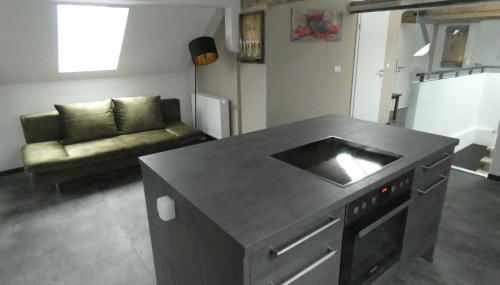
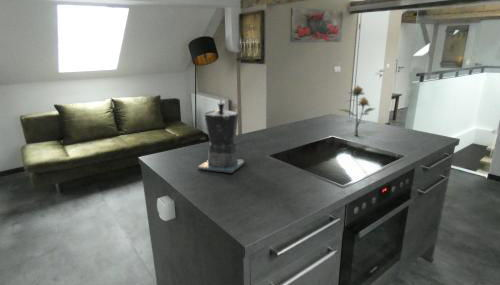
+ coffee maker (221, 134)
+ flower (357, 110)
